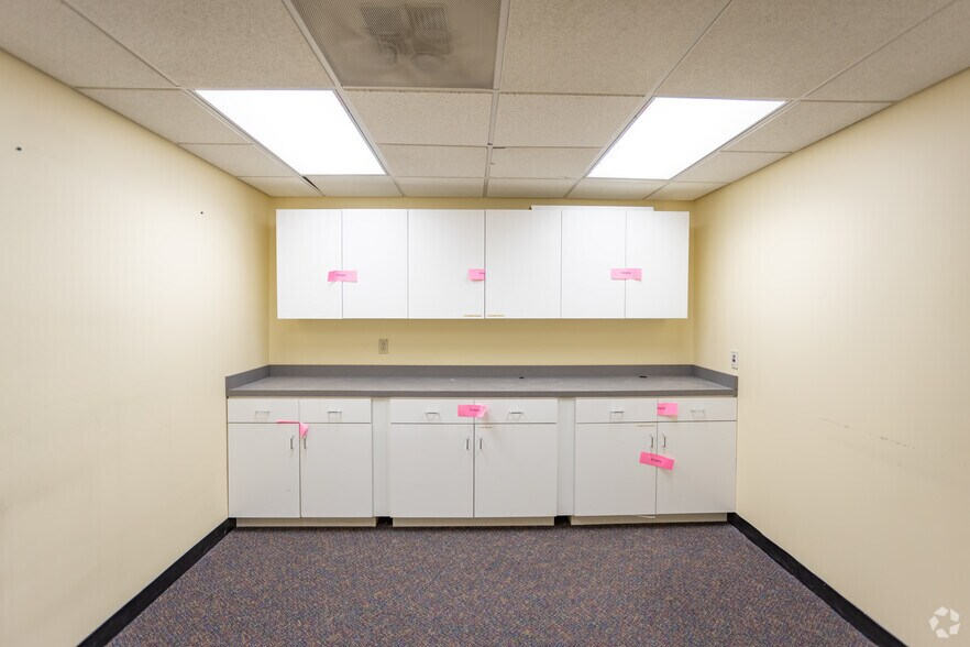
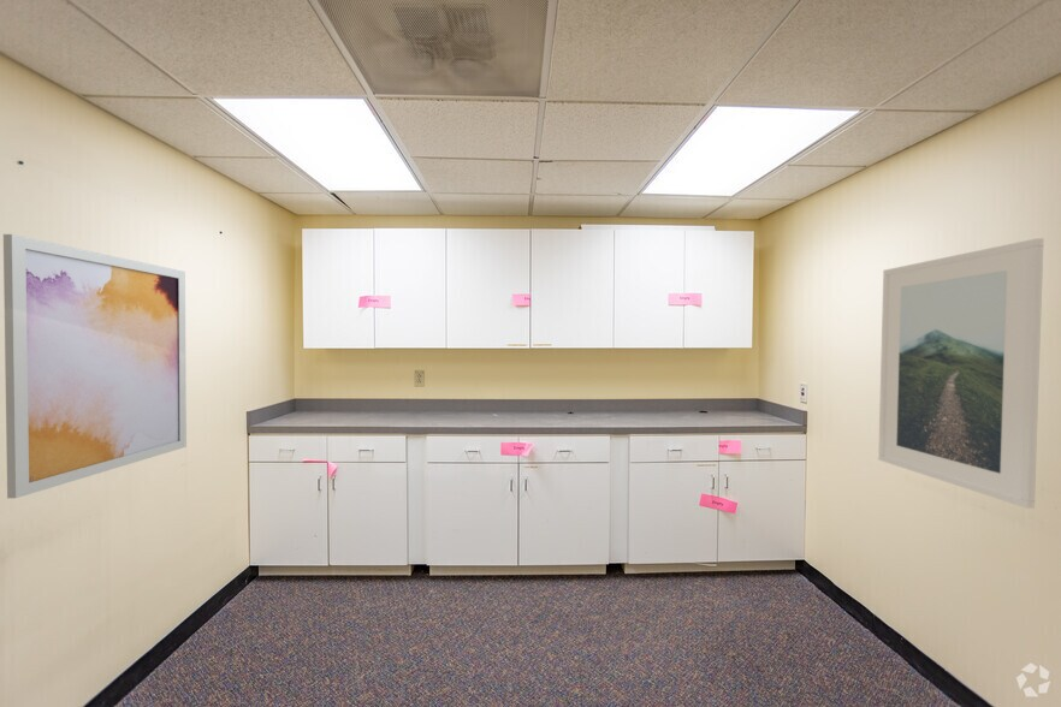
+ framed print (946, 369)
+ wall art (113, 362)
